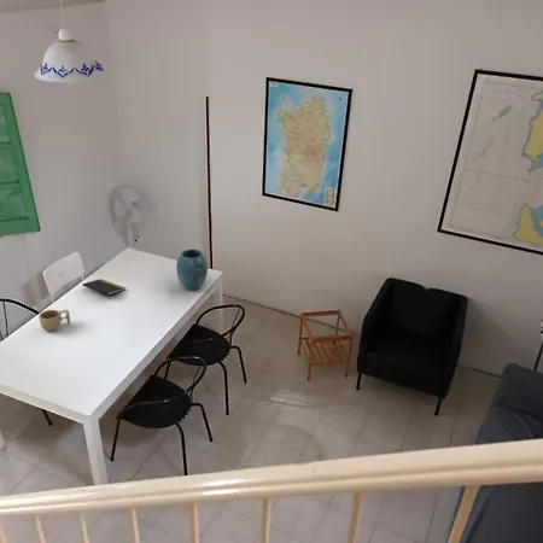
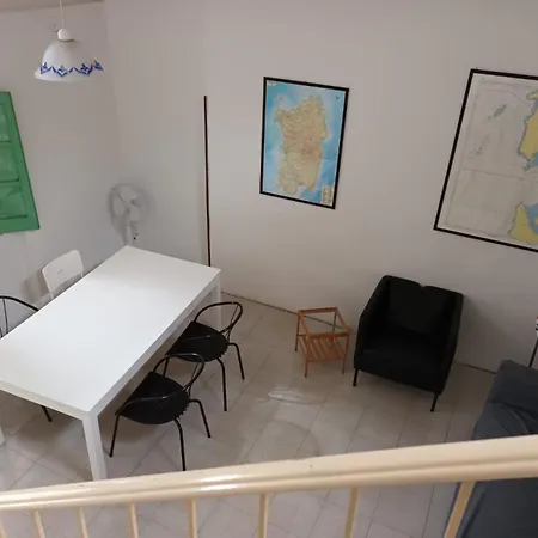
- notepad (104, 286)
- cup (54, 320)
- vase (192, 269)
